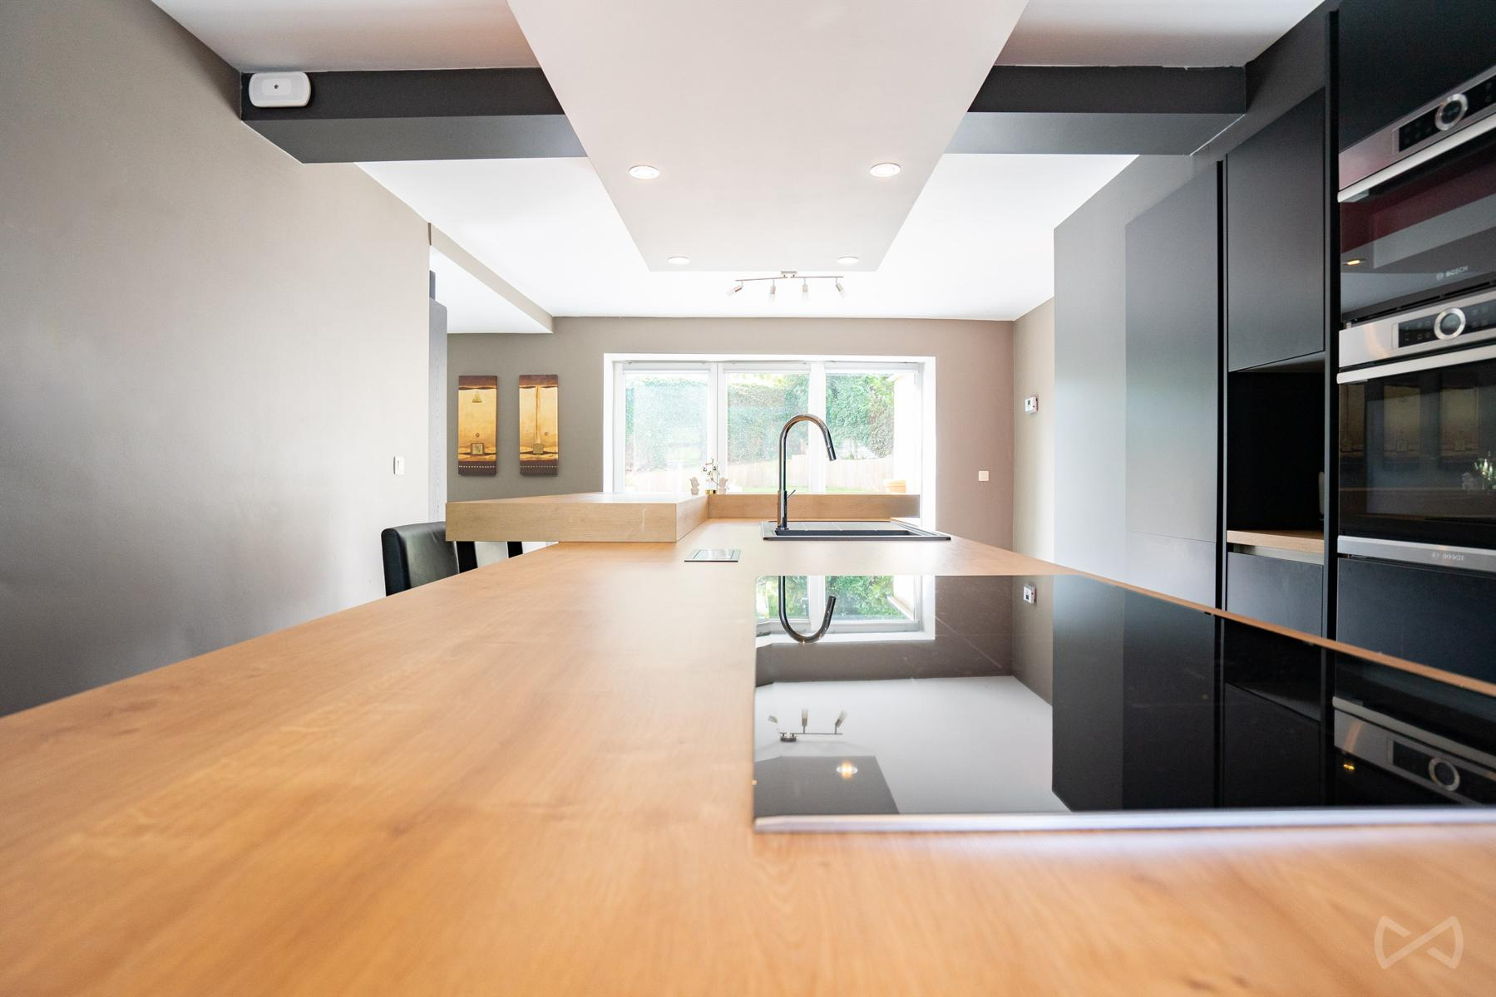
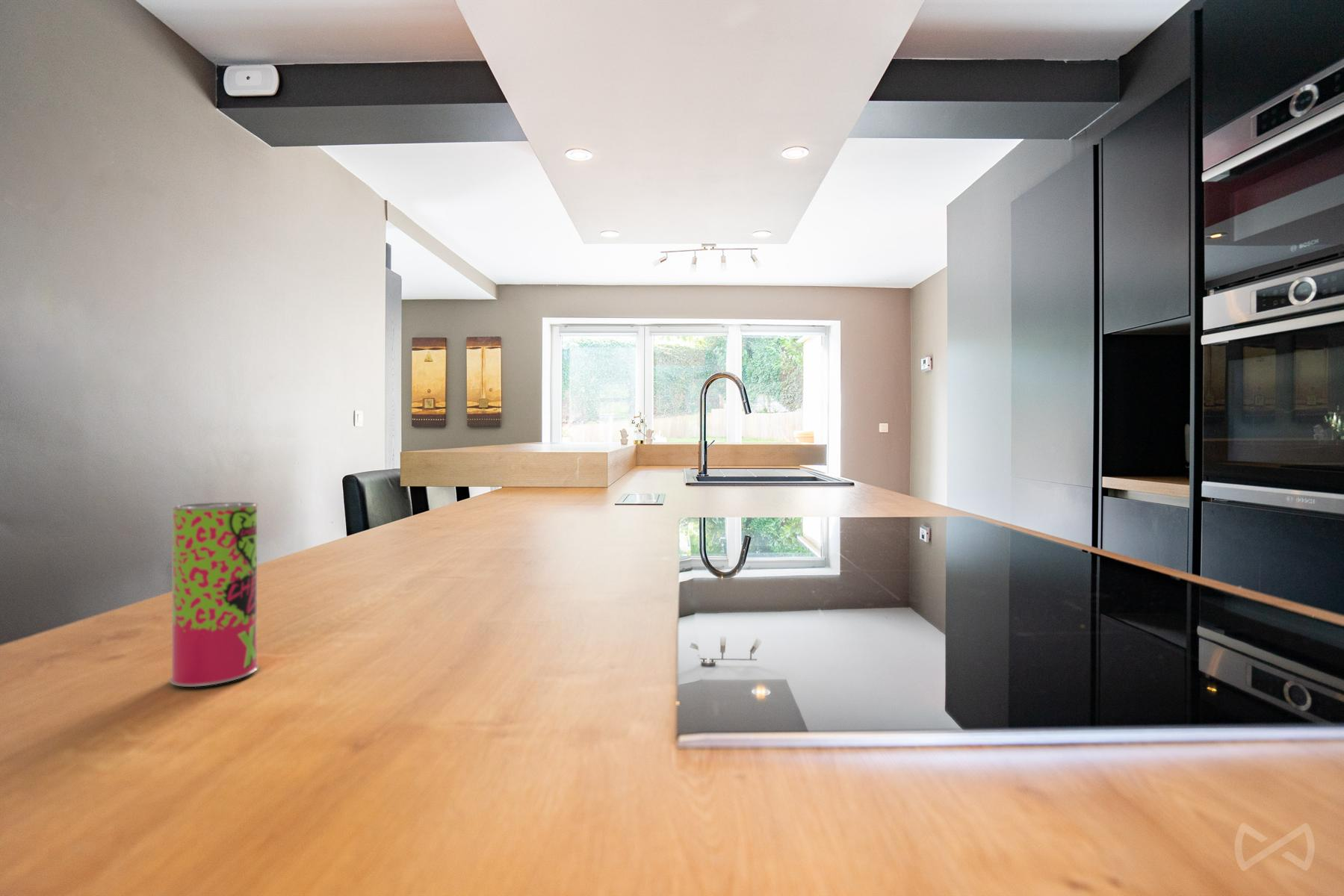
+ beverage can (215, 588)
